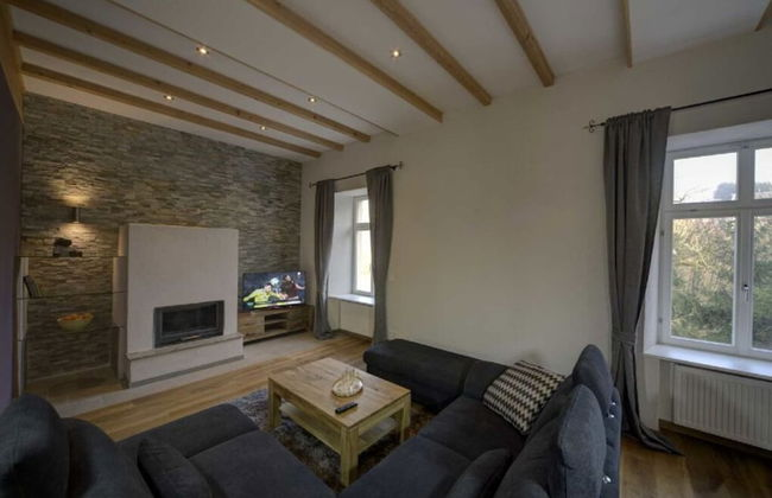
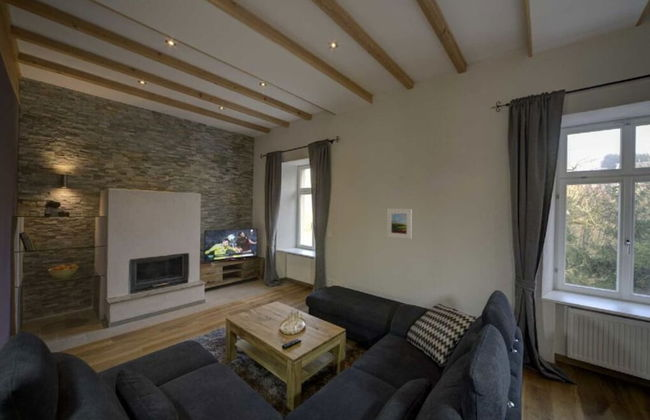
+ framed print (399, 223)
